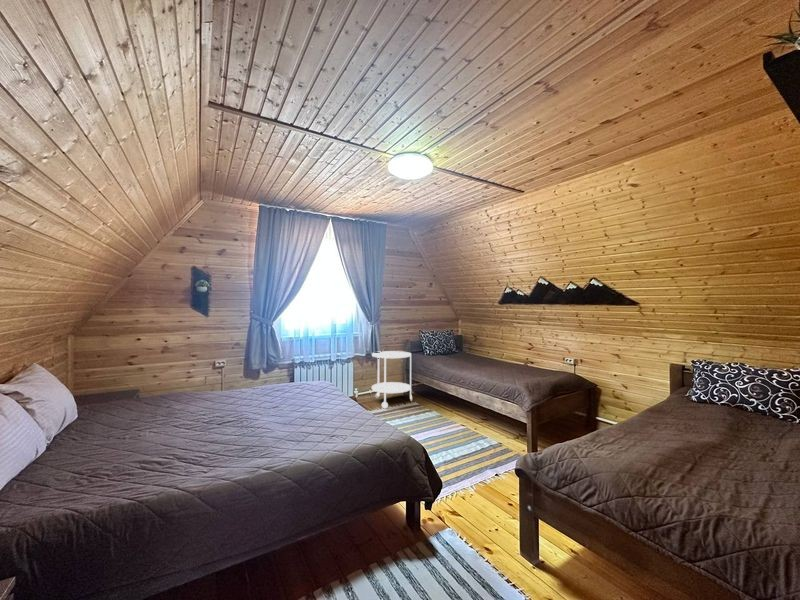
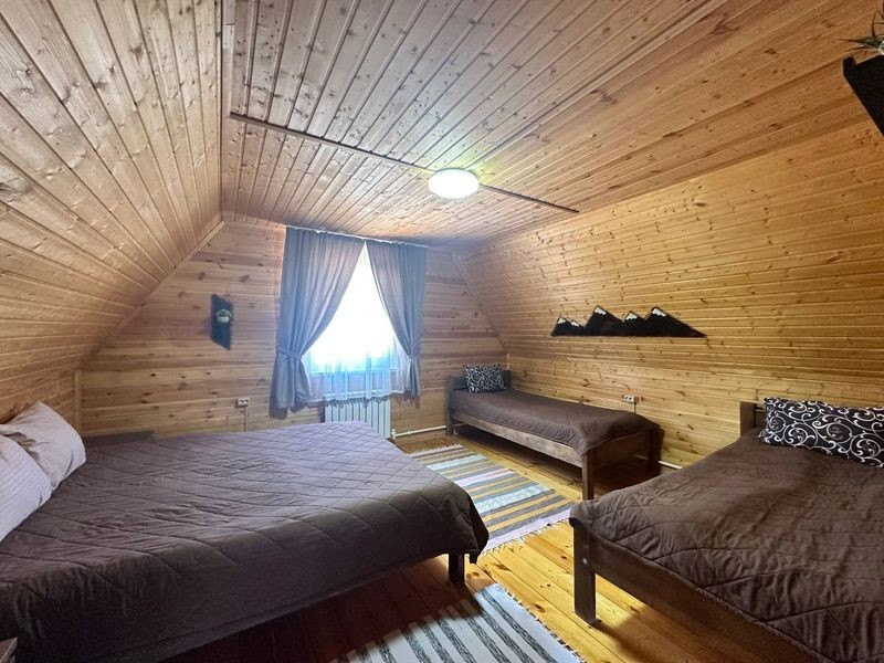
- side table (391, 382)
